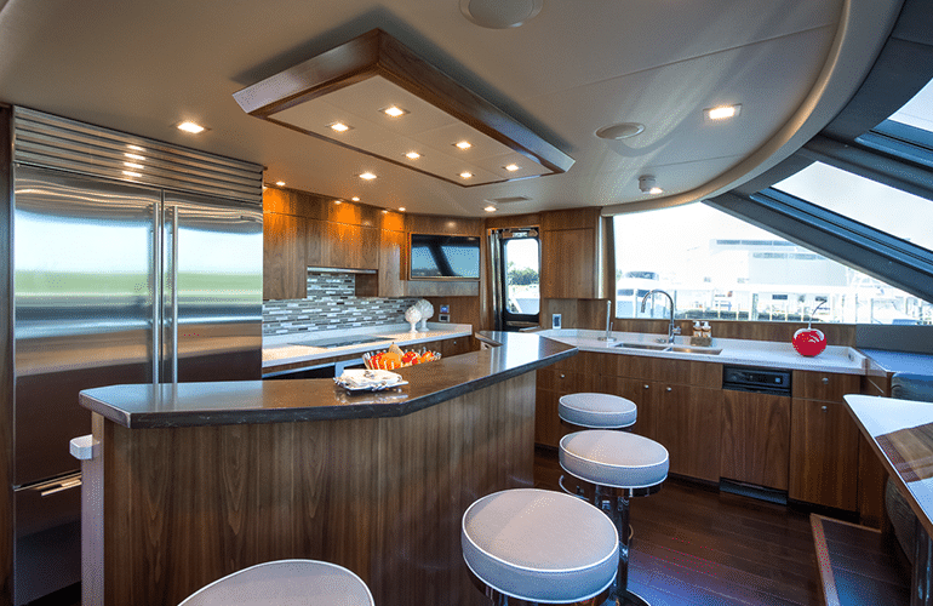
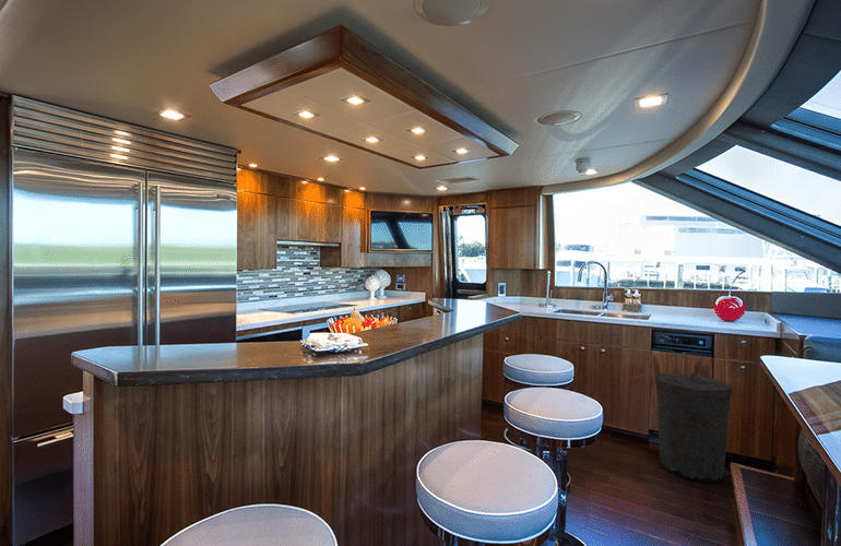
+ trash can (691, 420)
